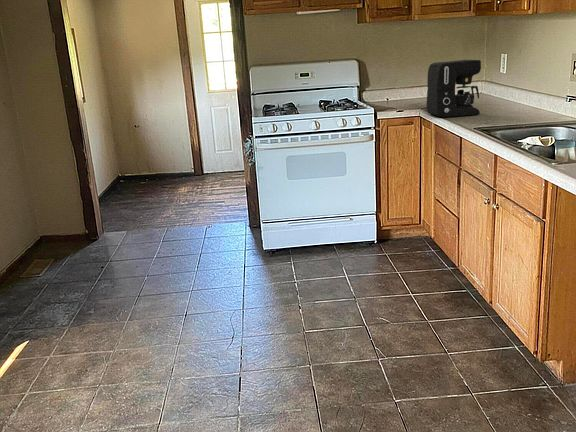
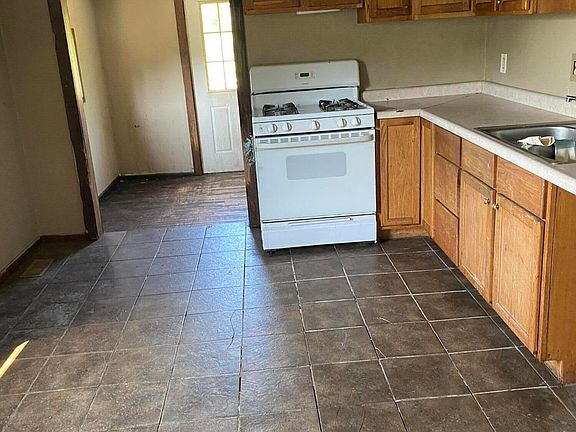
- coffee maker (456, 87)
